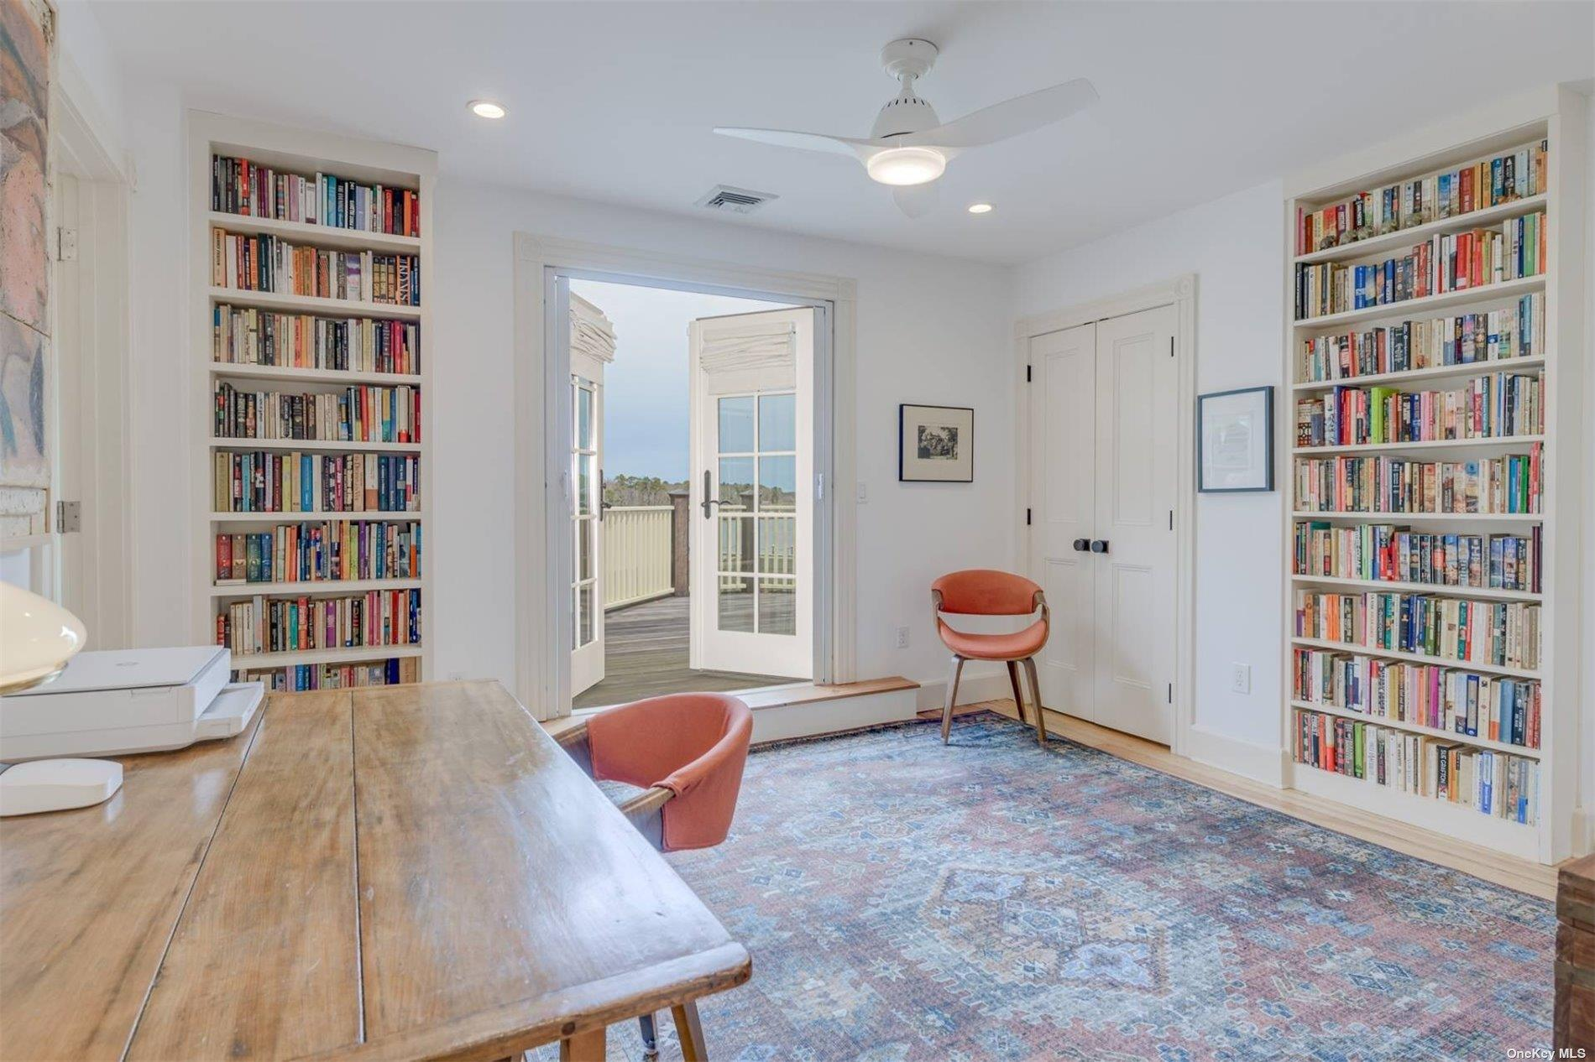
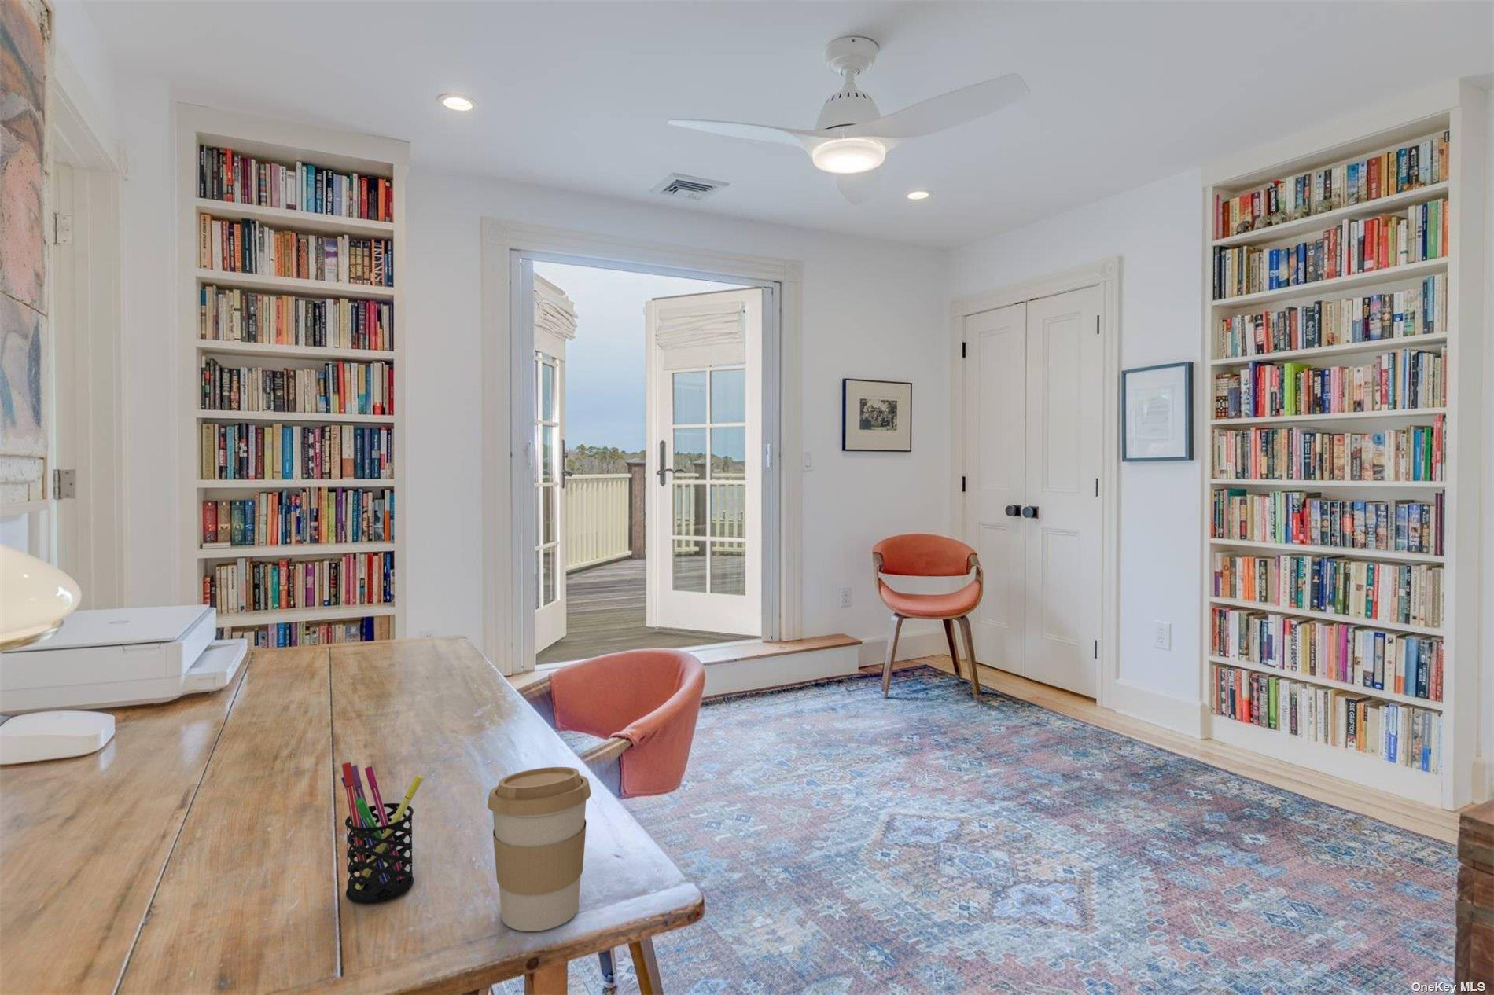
+ pen holder (373, 827)
+ coffee cup (540, 841)
